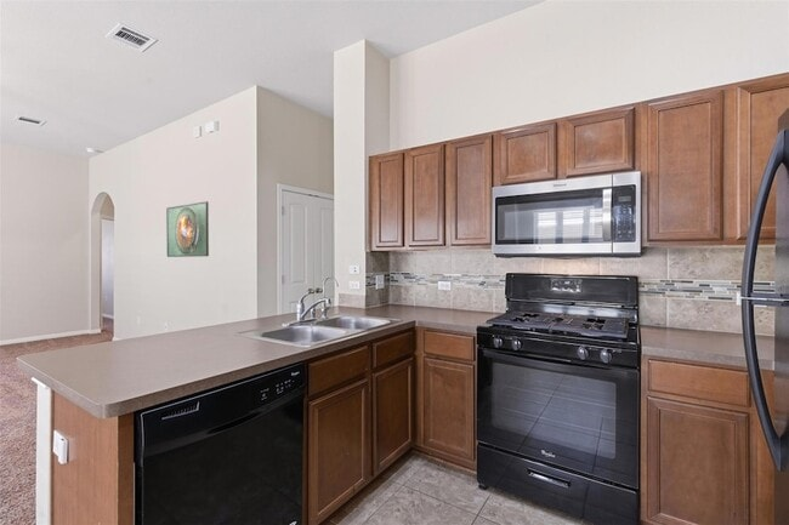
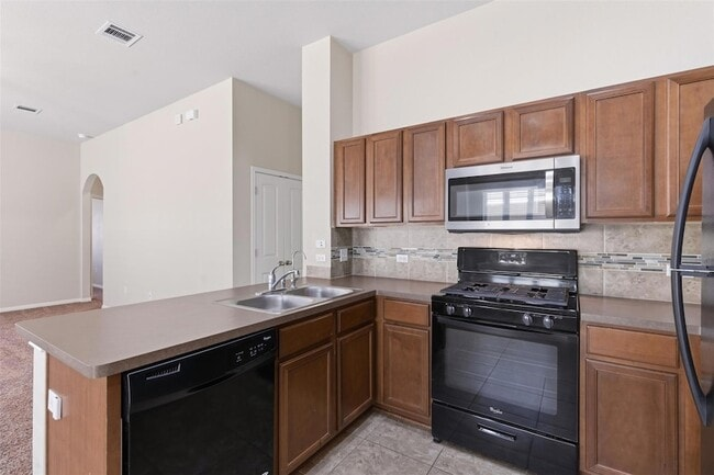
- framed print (186, 230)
